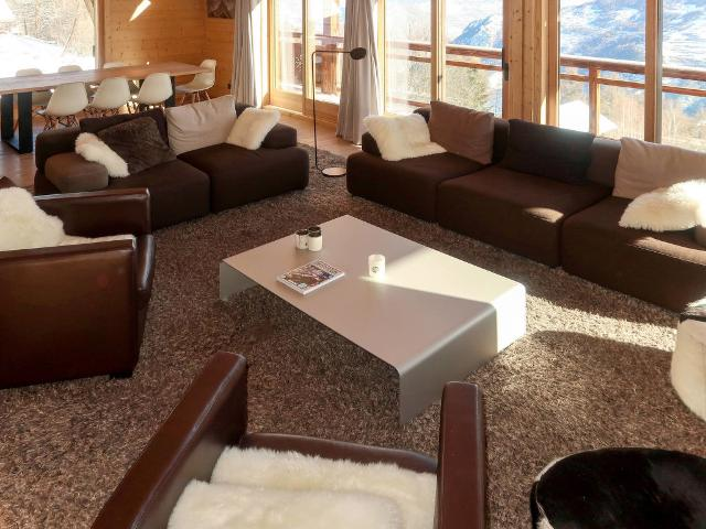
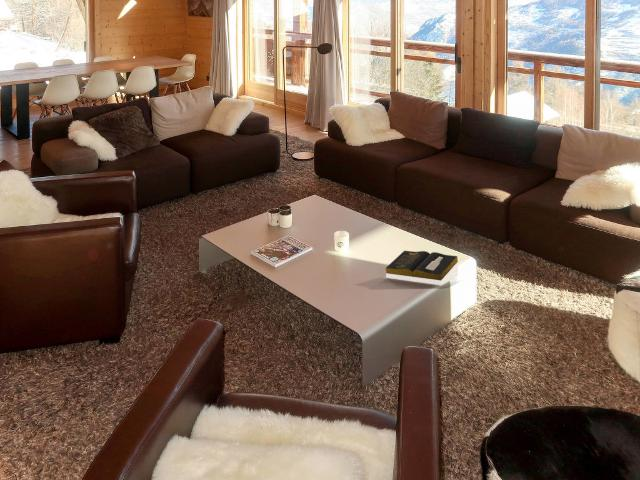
+ book (421, 266)
